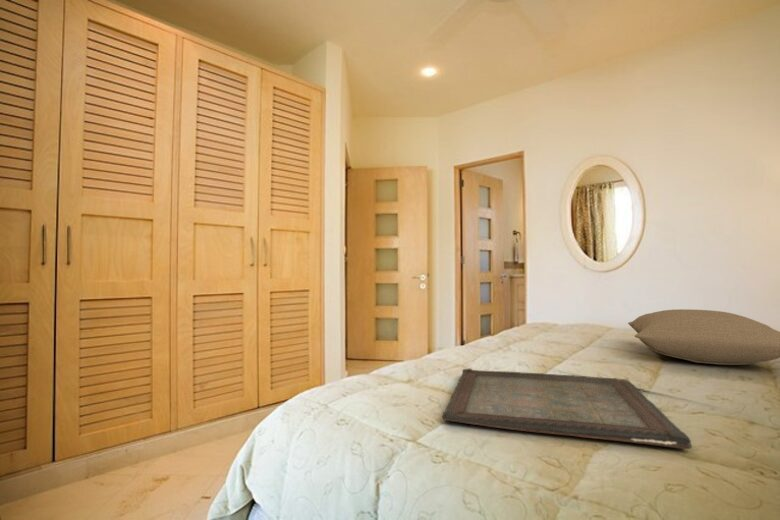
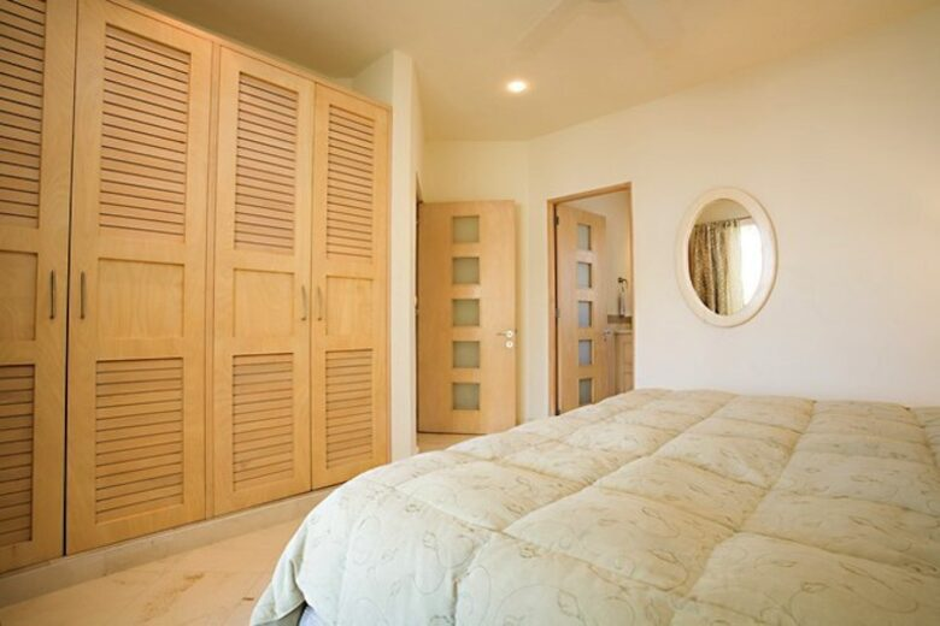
- pillow (699, 334)
- serving tray (547, 397)
